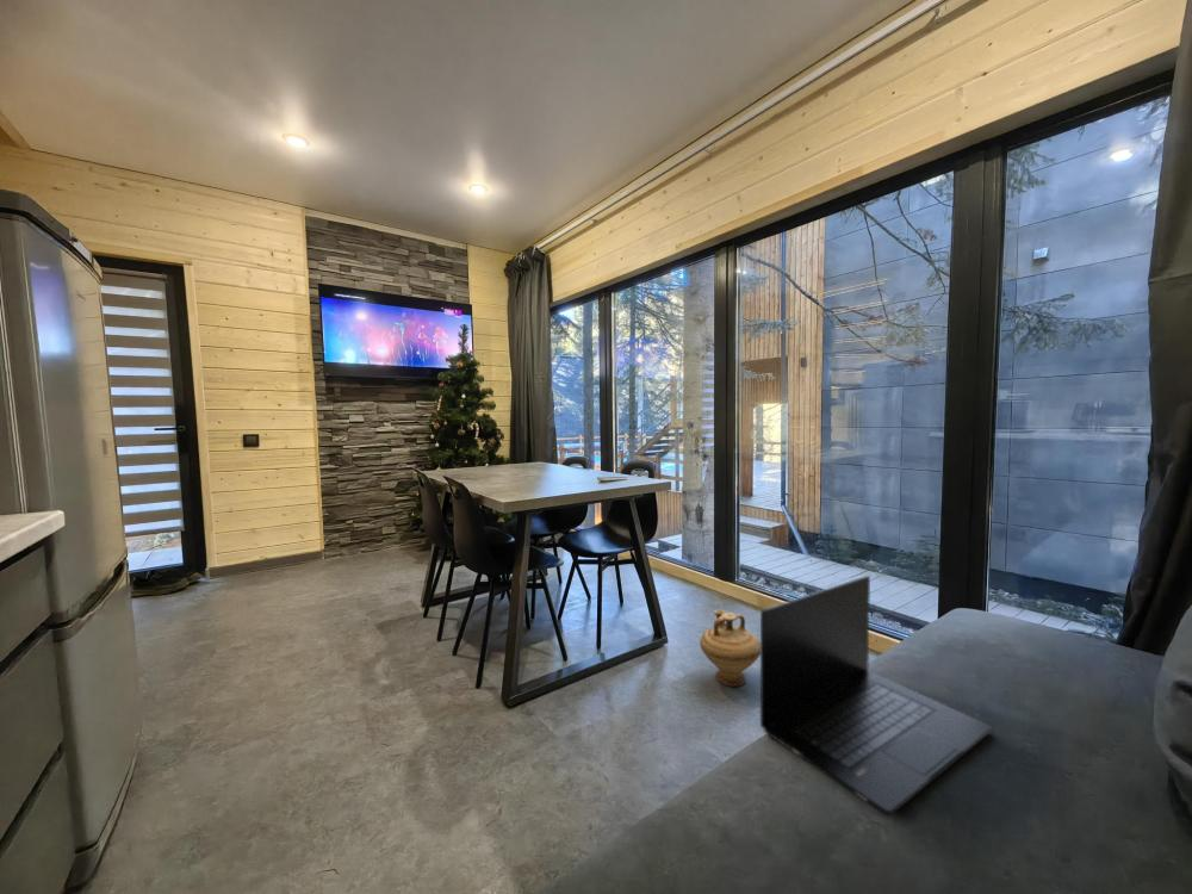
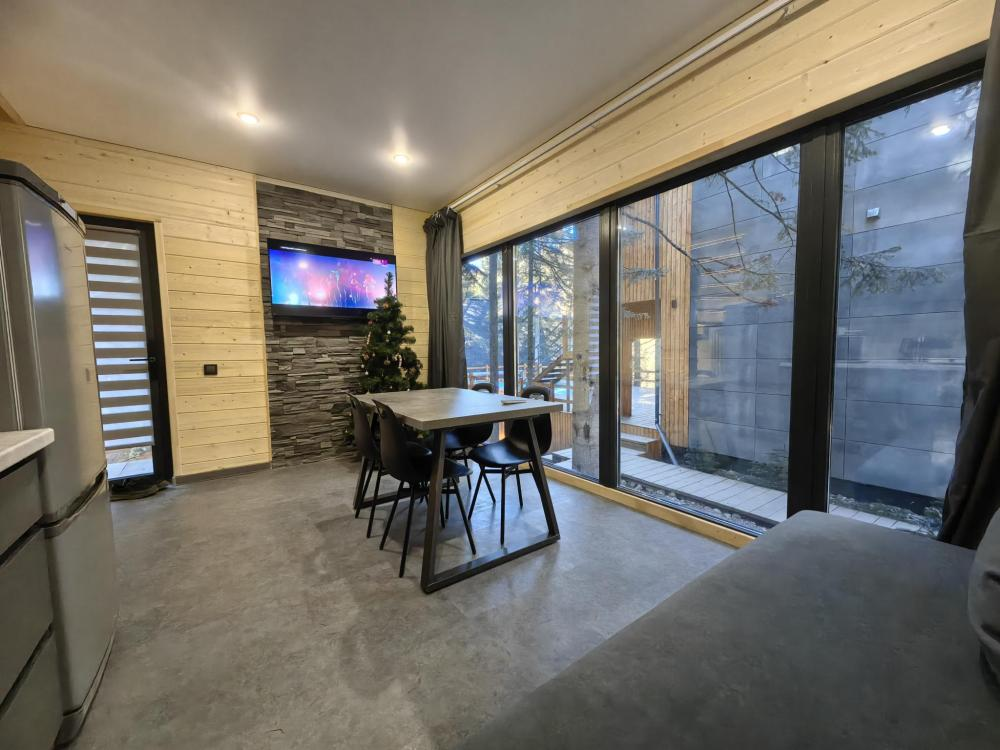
- laptop (875, 673)
- ceramic jug (730, 646)
